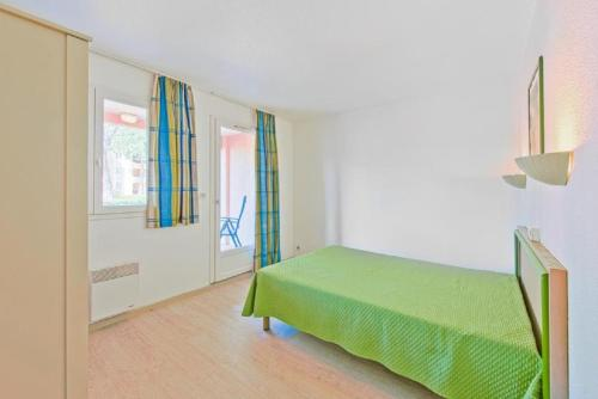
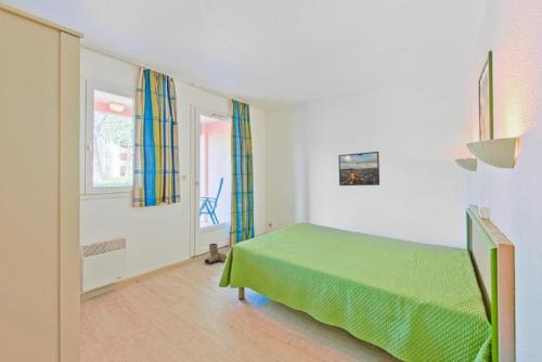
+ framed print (358, 169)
+ boots (216, 253)
